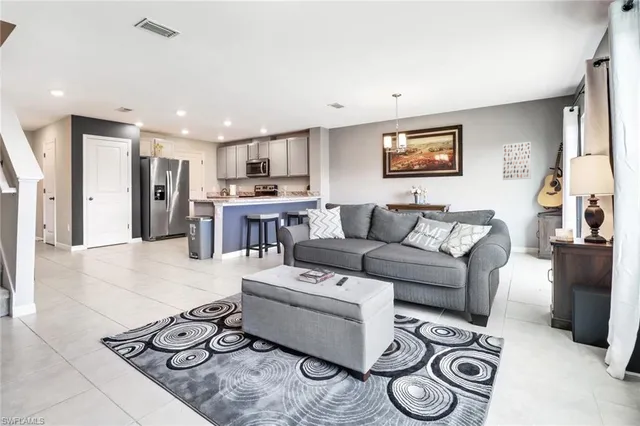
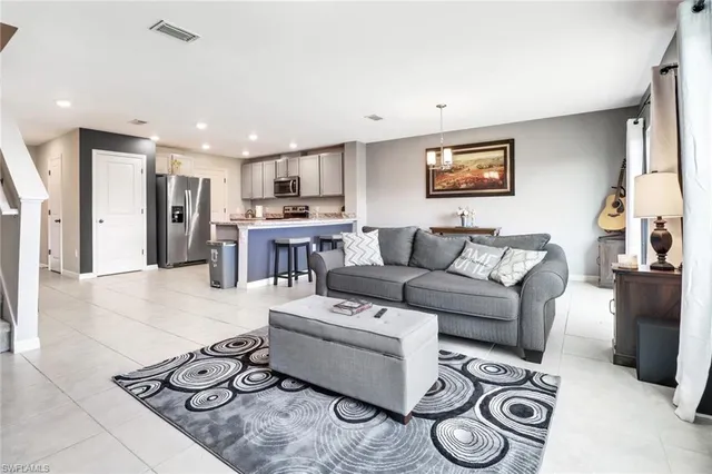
- wall art (516, 161)
